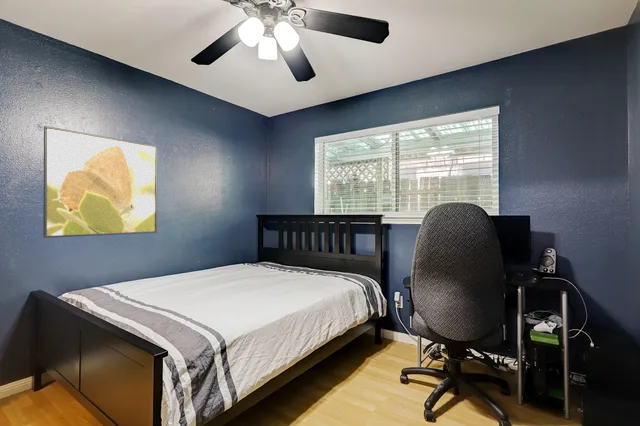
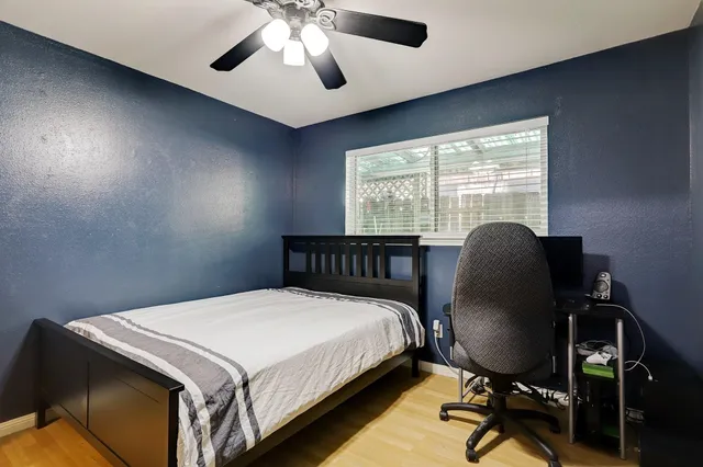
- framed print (107, 186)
